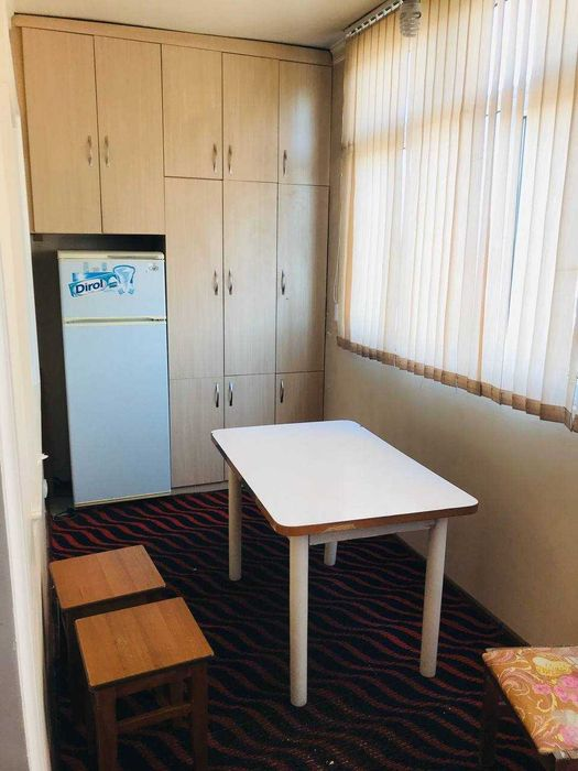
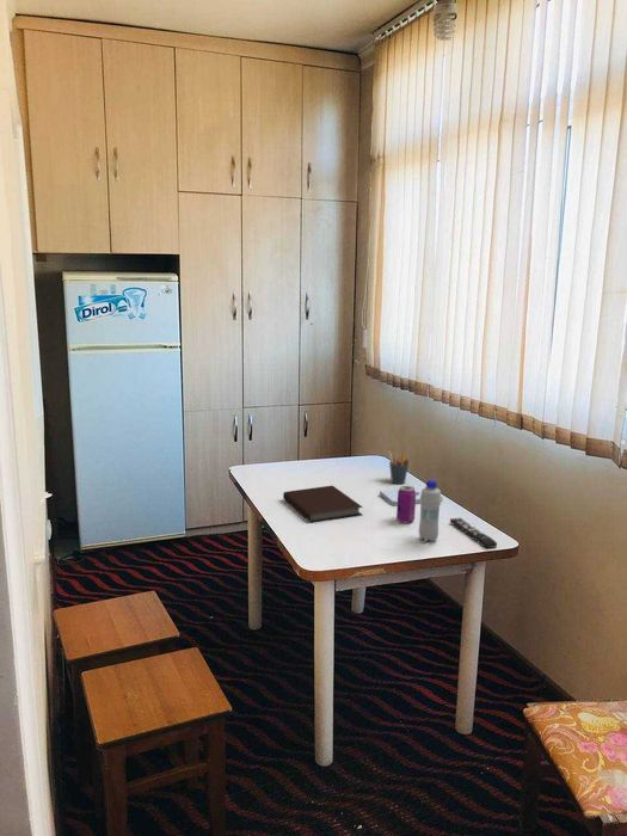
+ notepad (416, 496)
+ pen holder (399, 467)
+ remote control (472, 531)
+ notebook (321, 503)
+ bottle (429, 509)
+ beverage can (406, 504)
